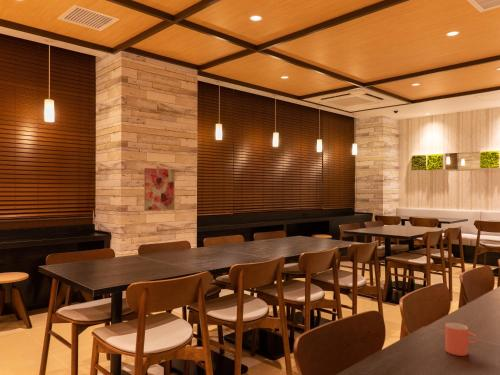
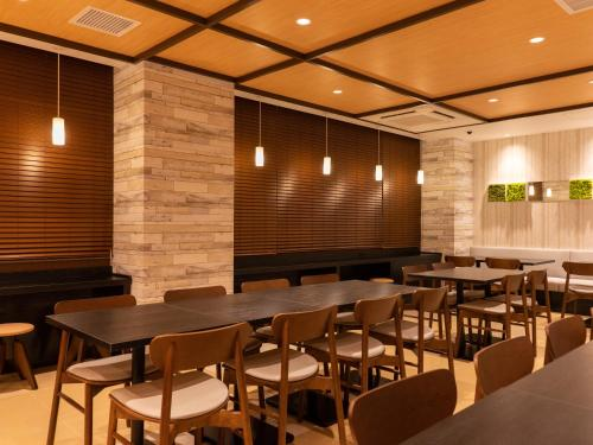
- wall art (159, 189)
- cup (461, 340)
